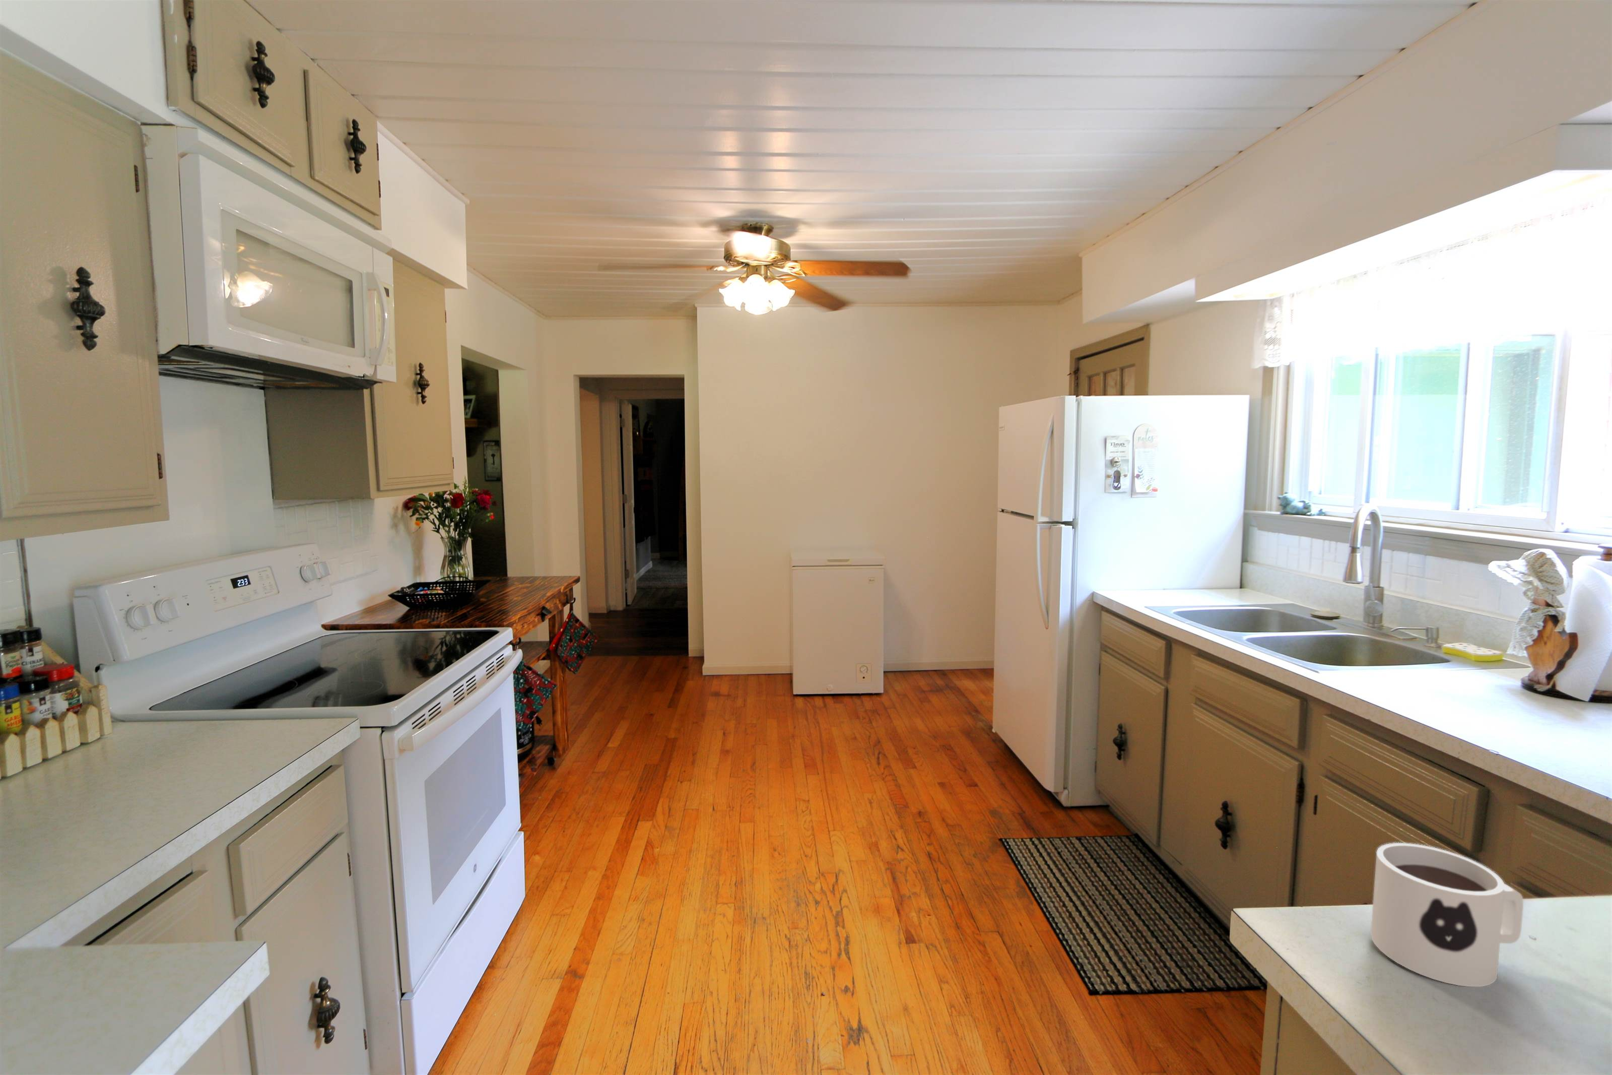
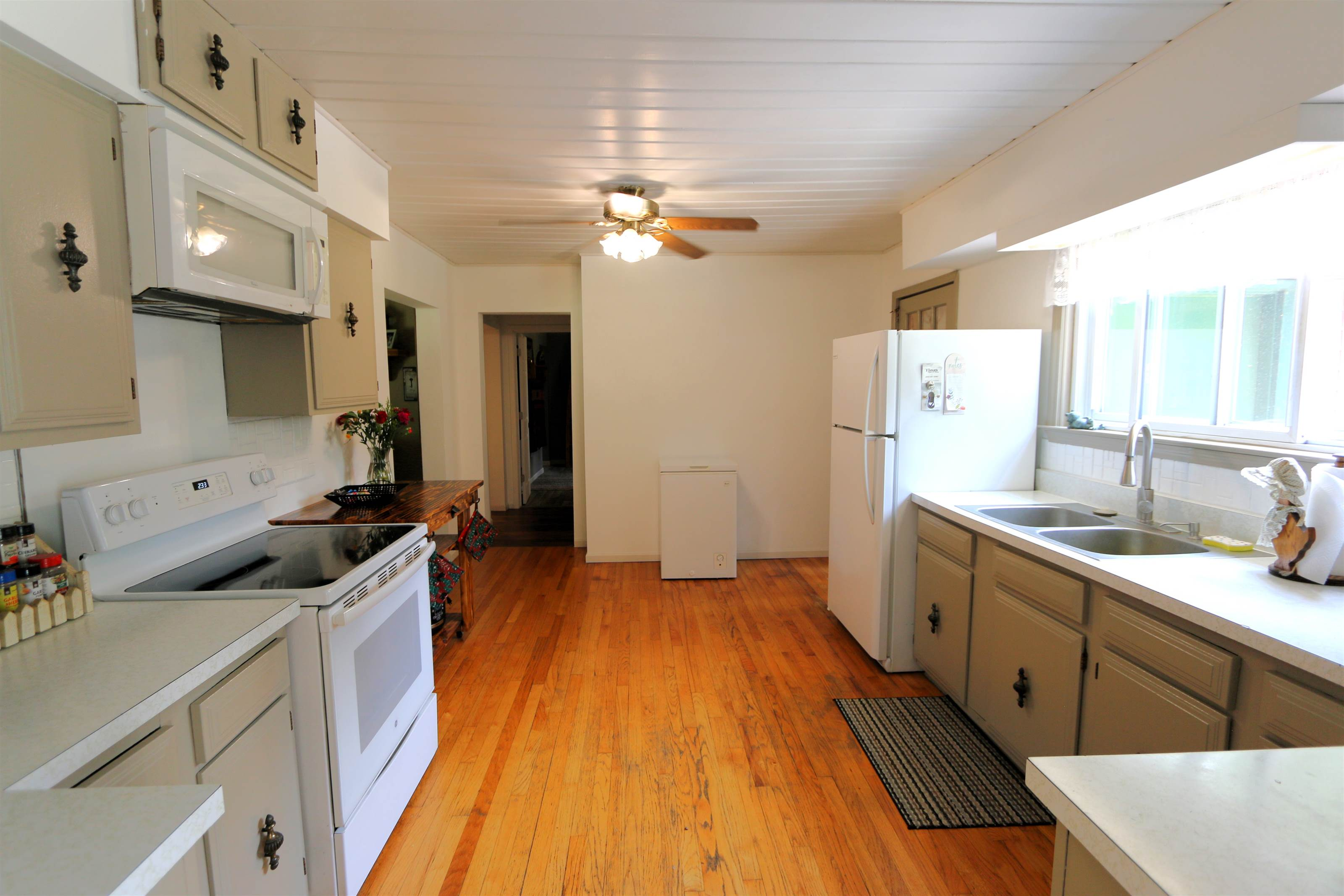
- mug (1442, 908)
